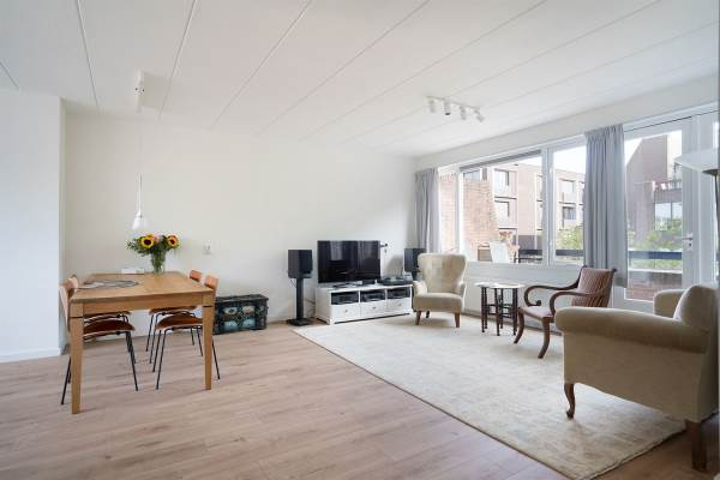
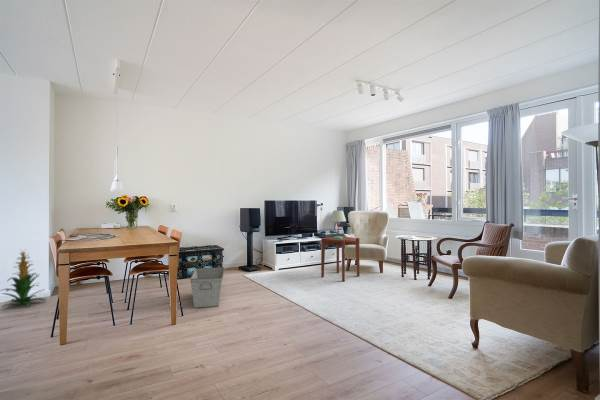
+ side table (338, 257)
+ table lamp (338, 224)
+ storage bin (208, 285)
+ indoor plant (23, 275)
